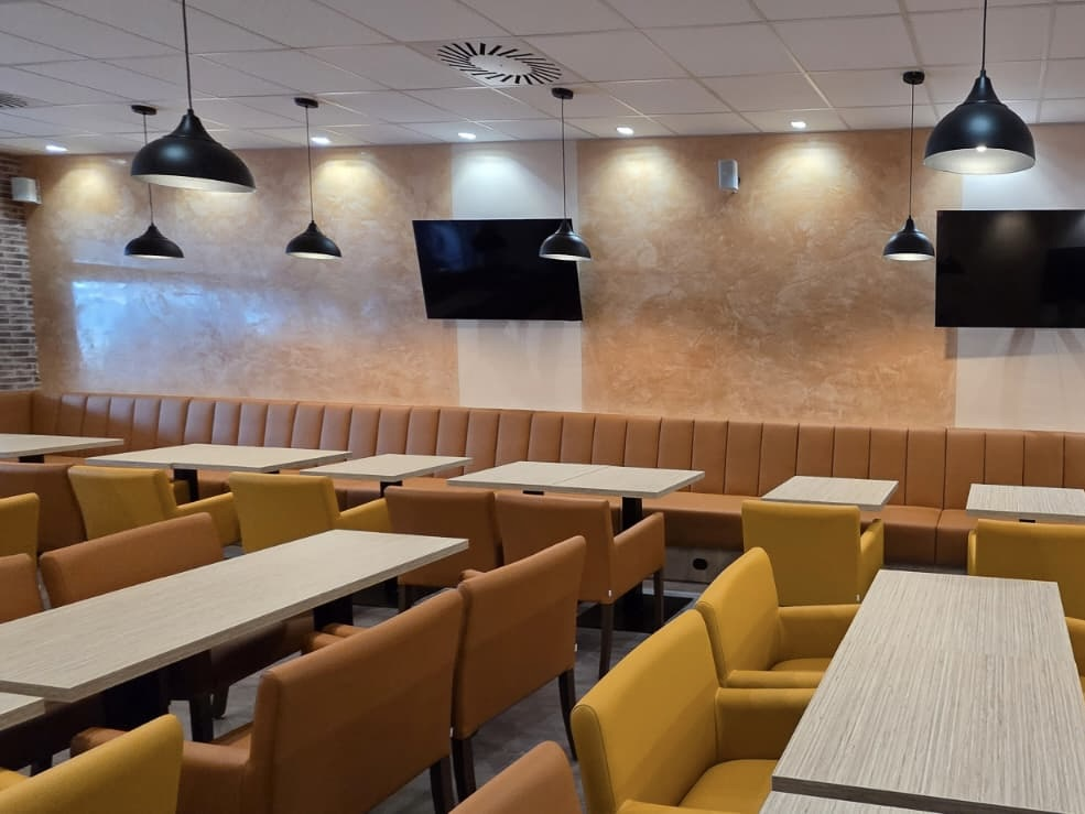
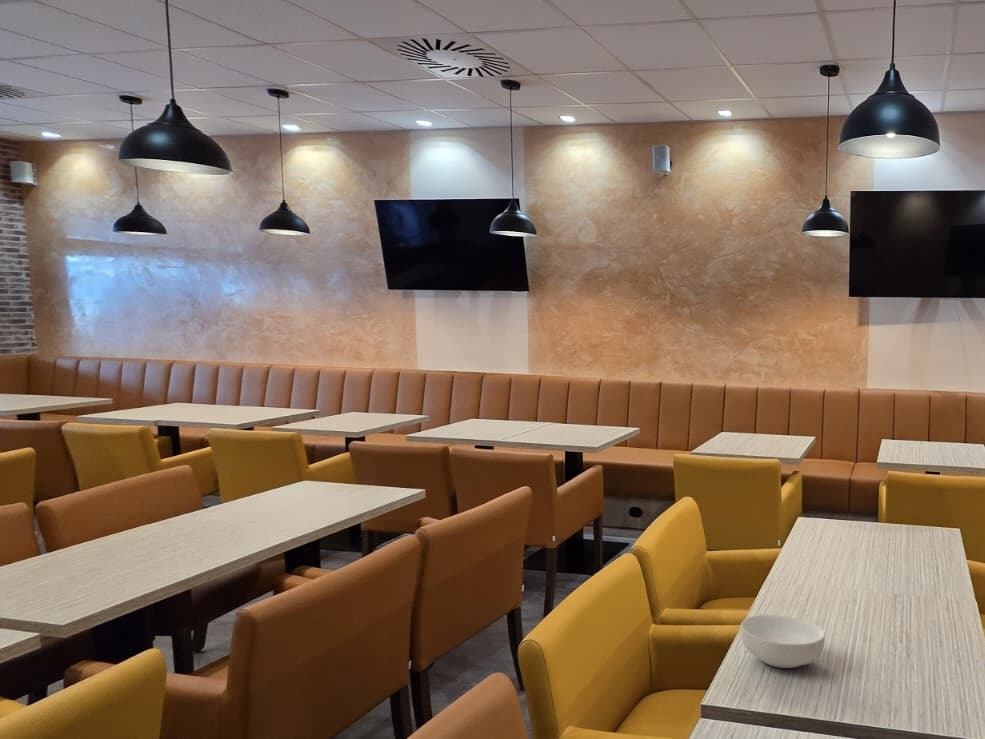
+ cereal bowl (781, 644)
